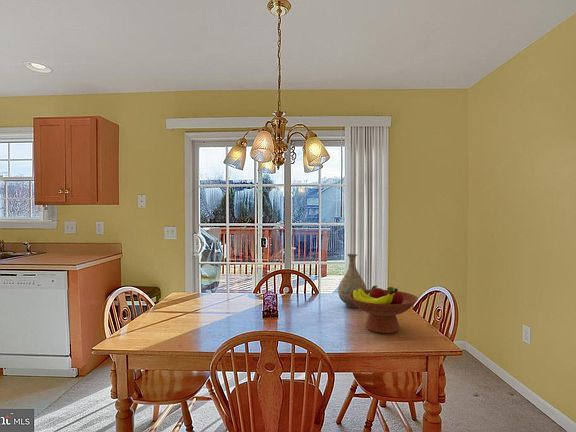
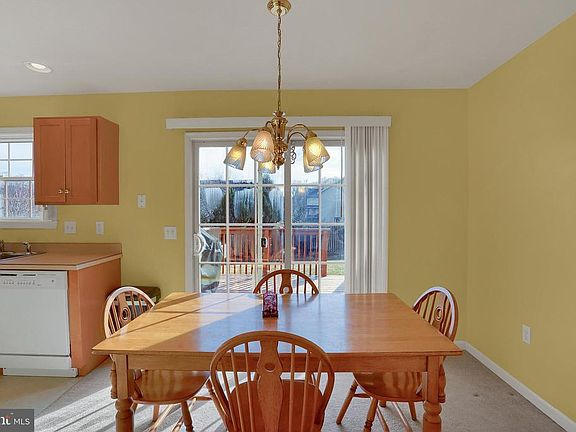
- vase (352, 280)
- fruit bowl (382, 306)
